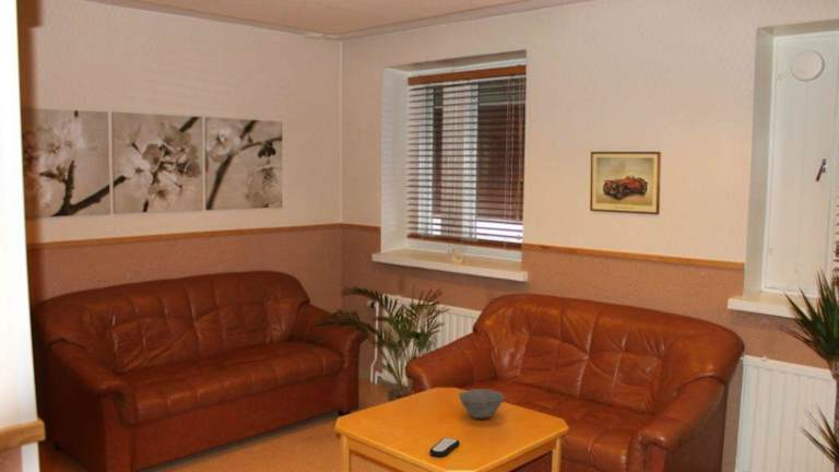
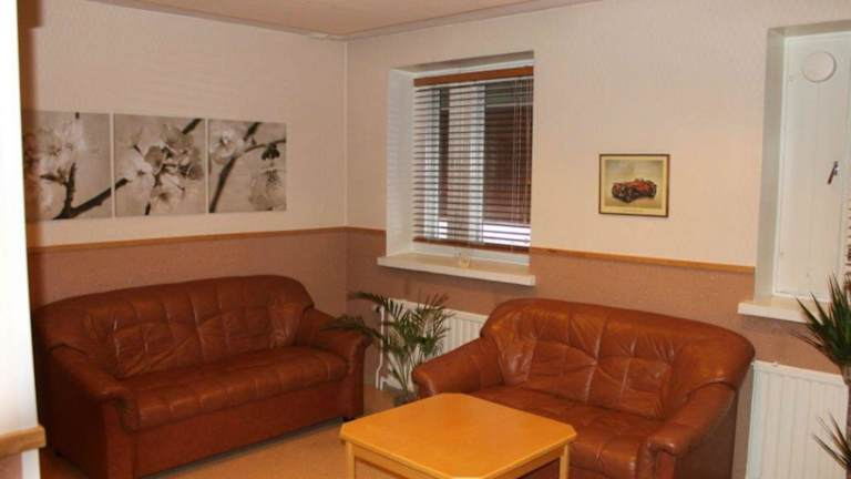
- remote control (444, 446)
- bowl (481, 405)
